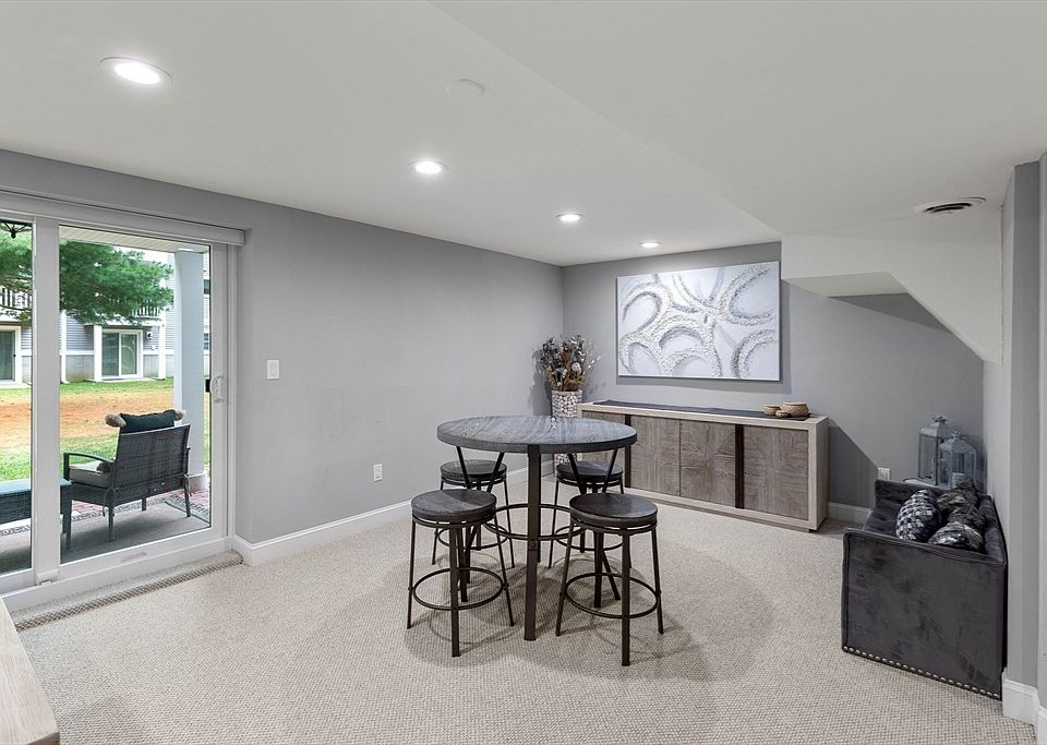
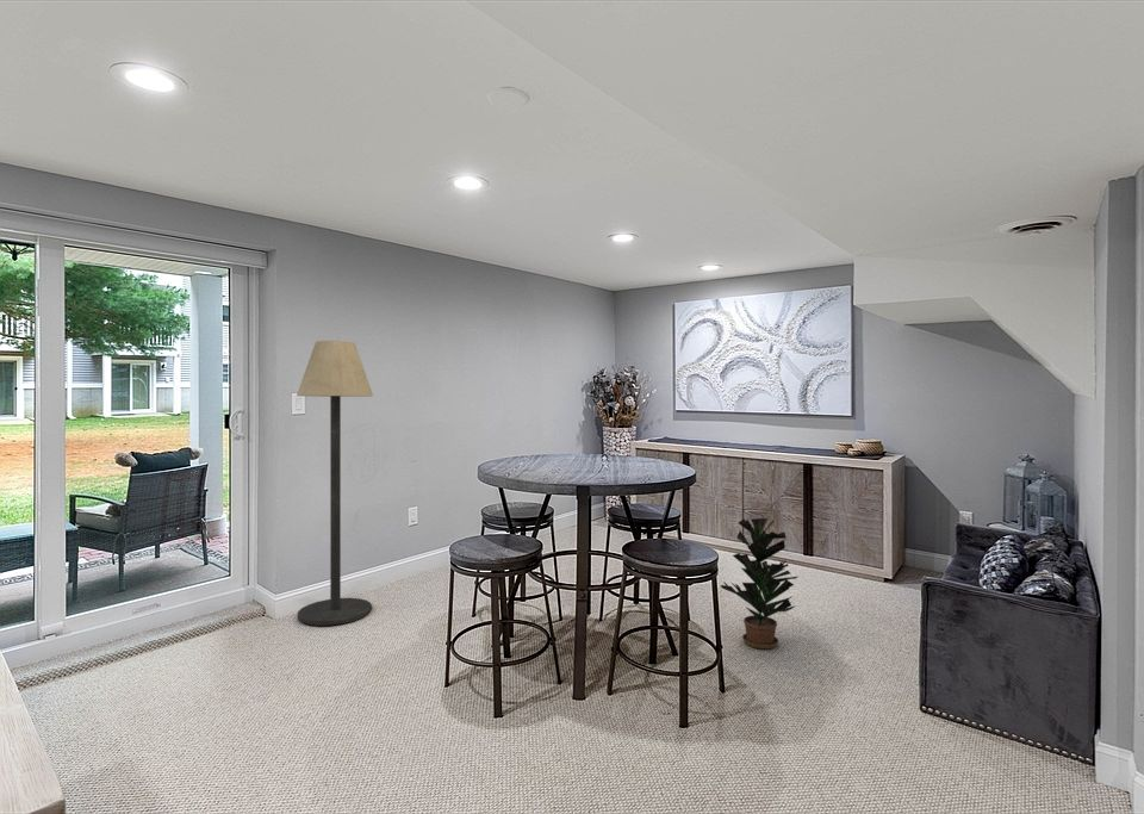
+ potted plant (763, 579)
+ floor lamp (335, 477)
